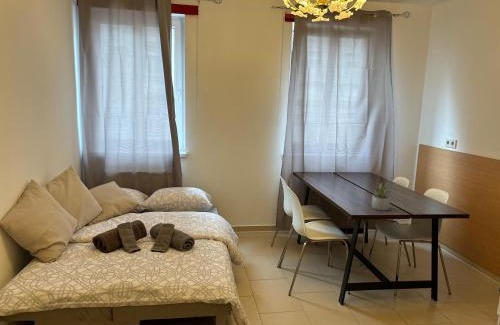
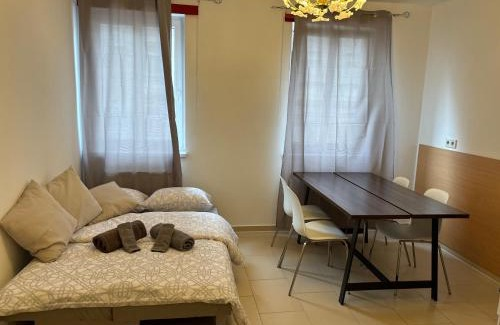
- succulent plant (381, 194)
